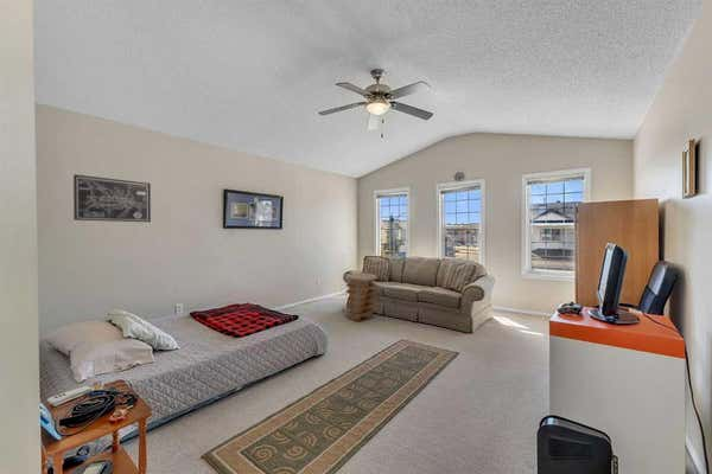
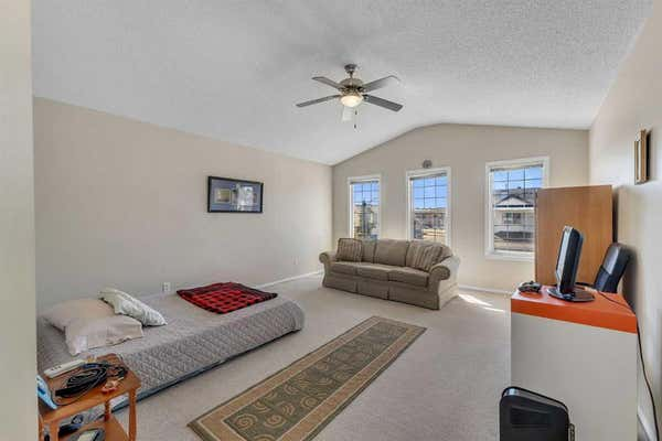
- side table (361, 296)
- wall art (114, 200)
